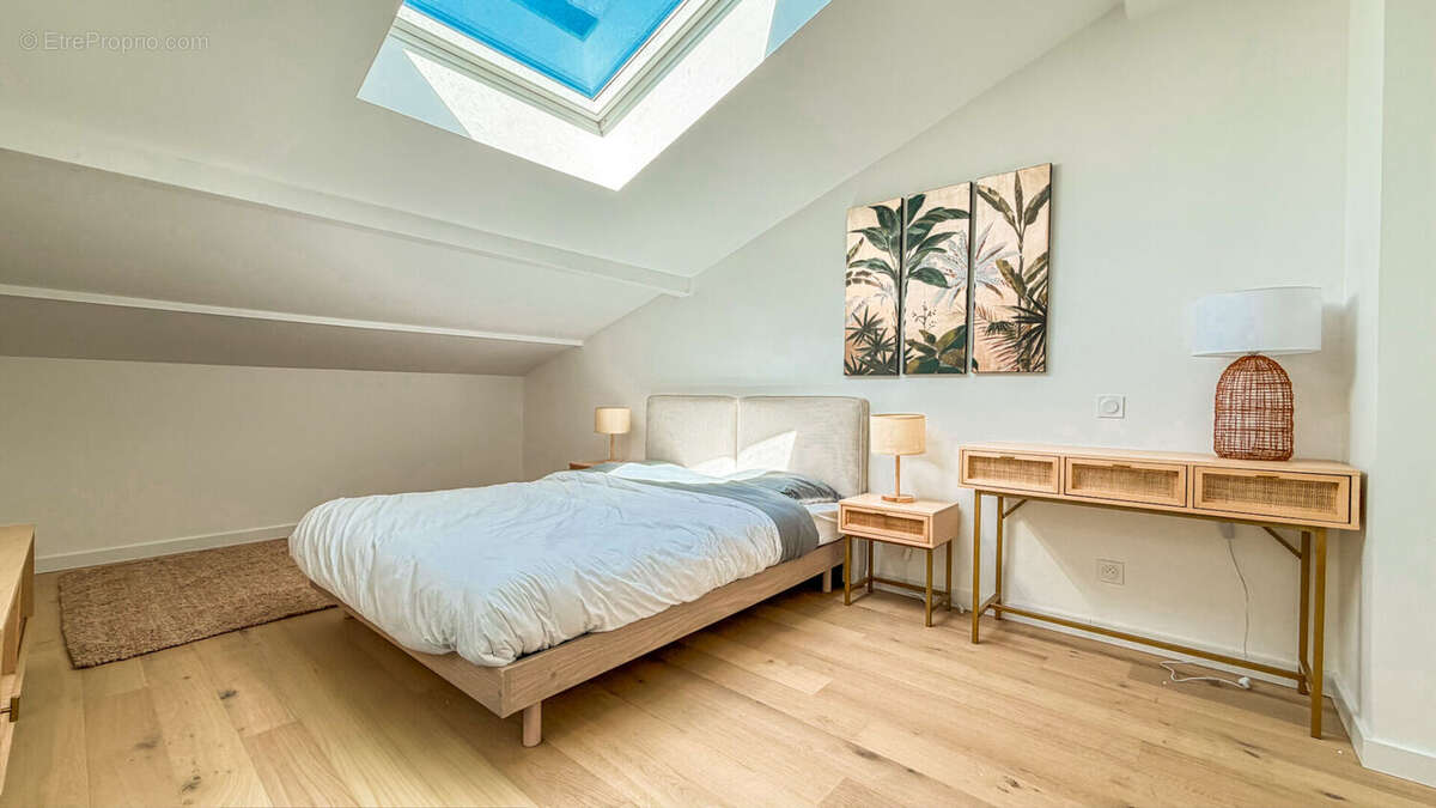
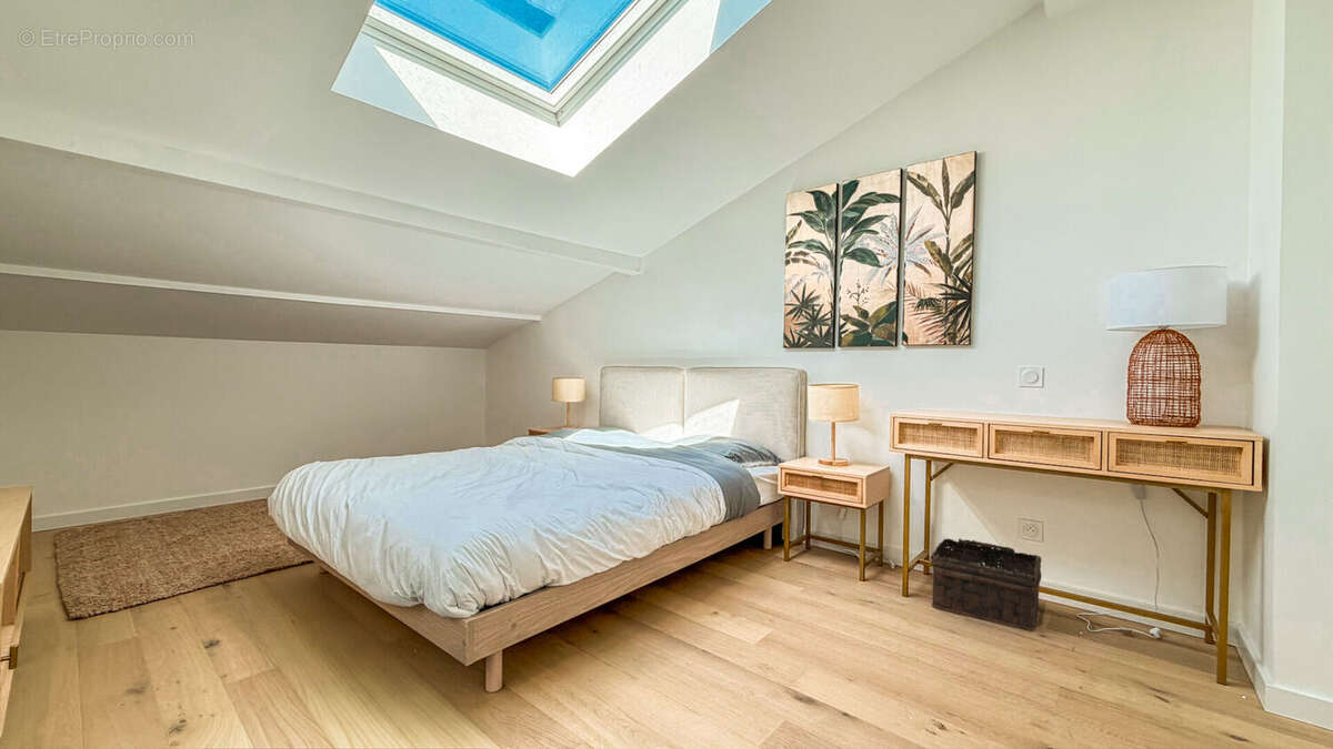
+ basket (988, 574)
